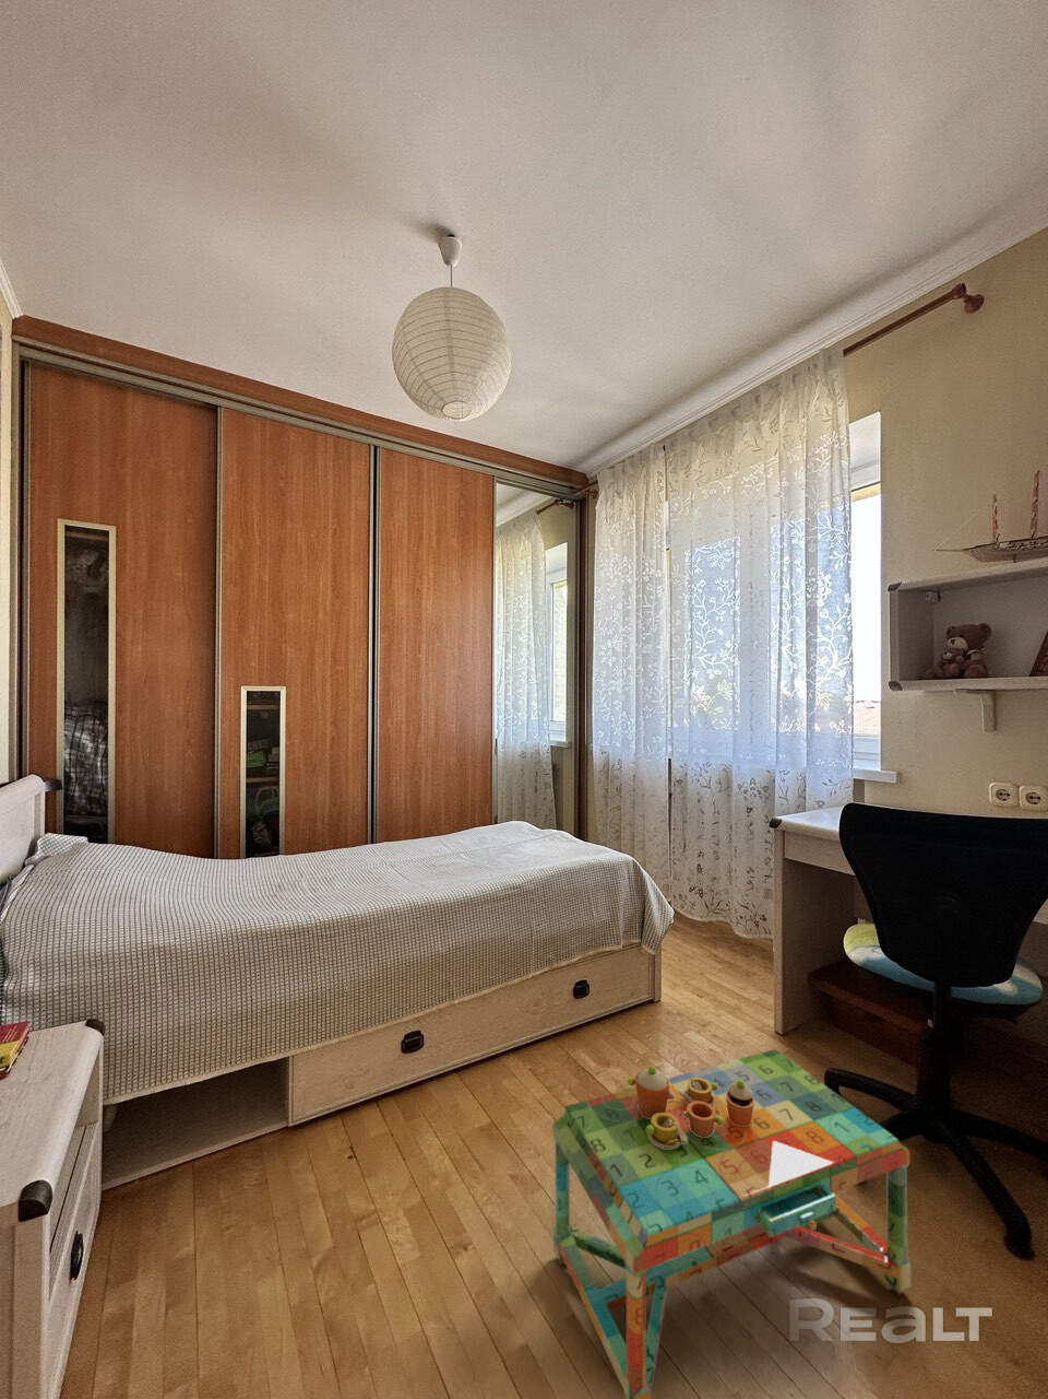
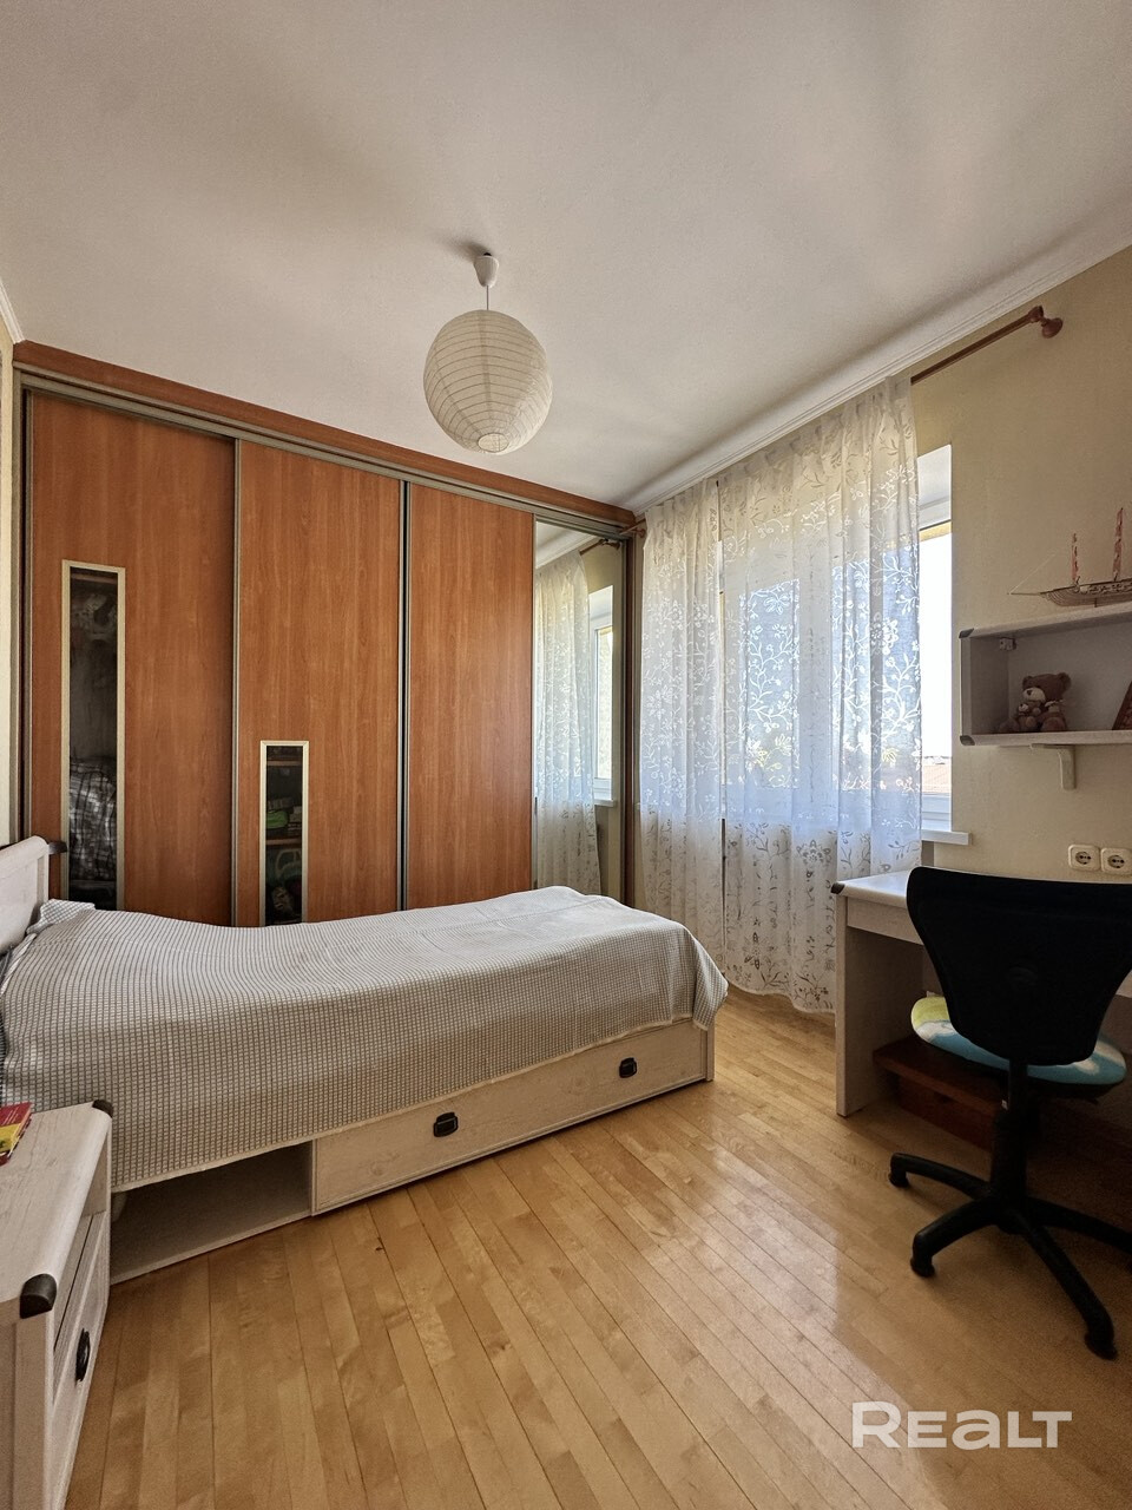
- toy table (733, 1207)
- toy tea set (691, 1093)
